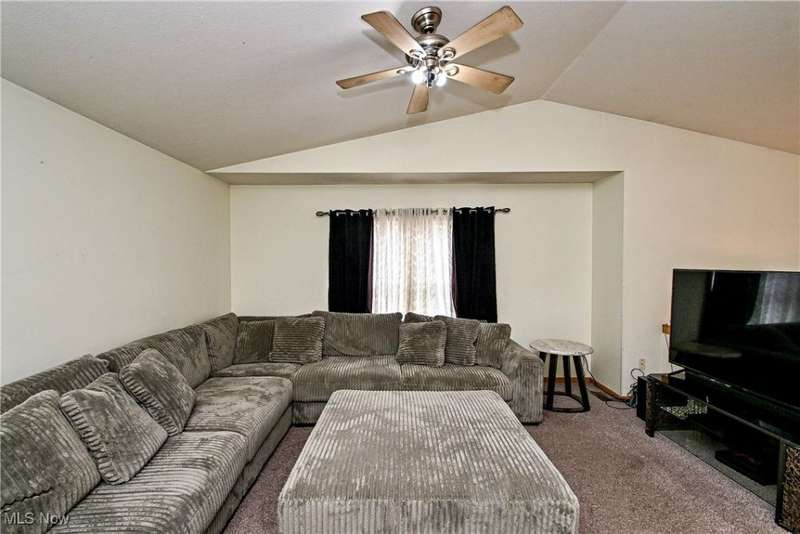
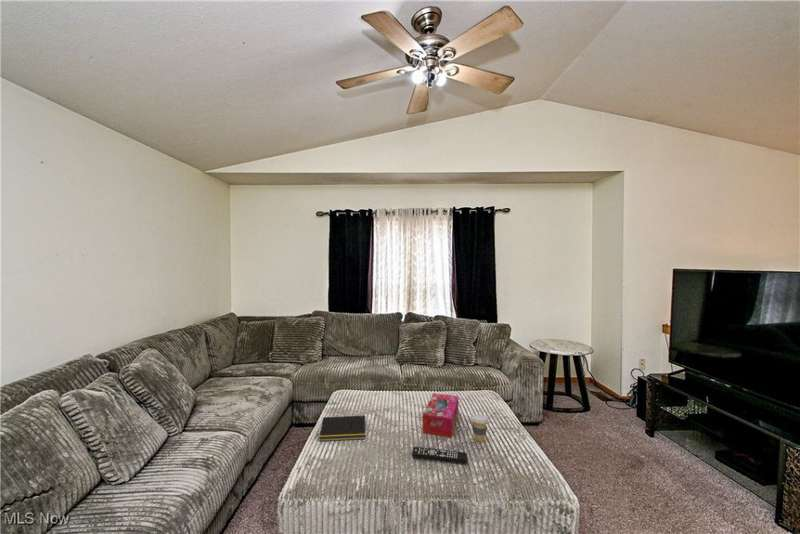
+ notepad (343, 427)
+ remote control (439, 455)
+ coffee cup (479, 428)
+ tissue box (441, 413)
